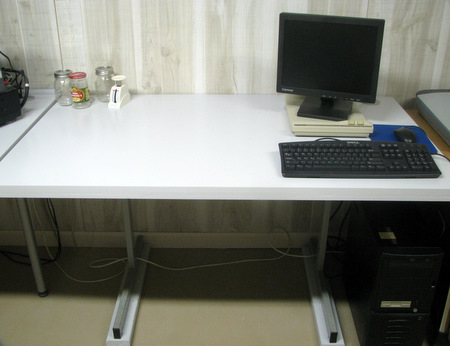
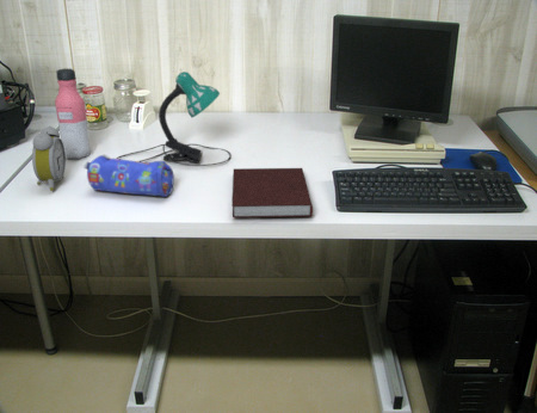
+ water bottle (70, 113)
+ pencil case (130, 175)
+ notebook (270, 191)
+ desk lamp (165, 113)
+ alarm clock (45, 158)
